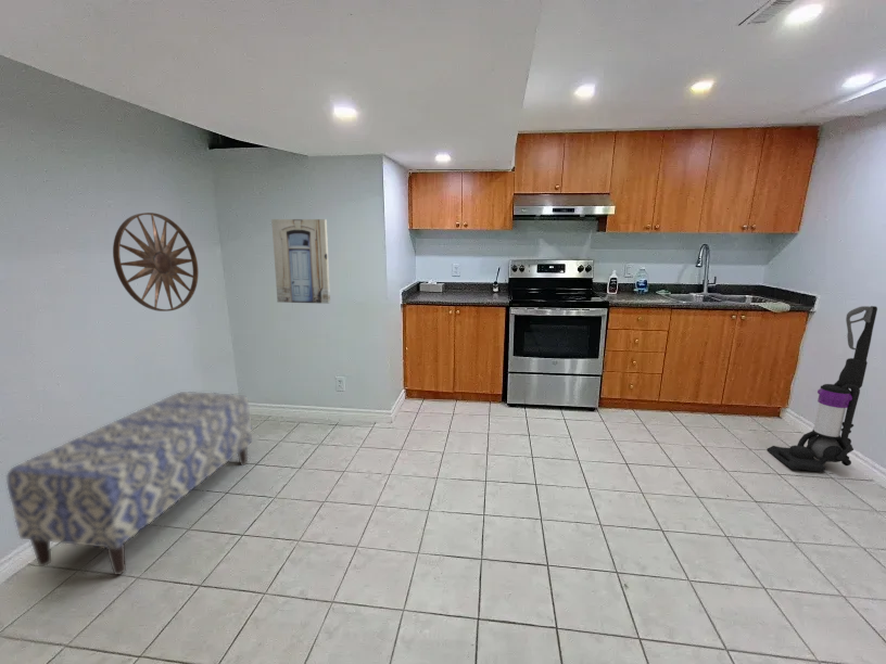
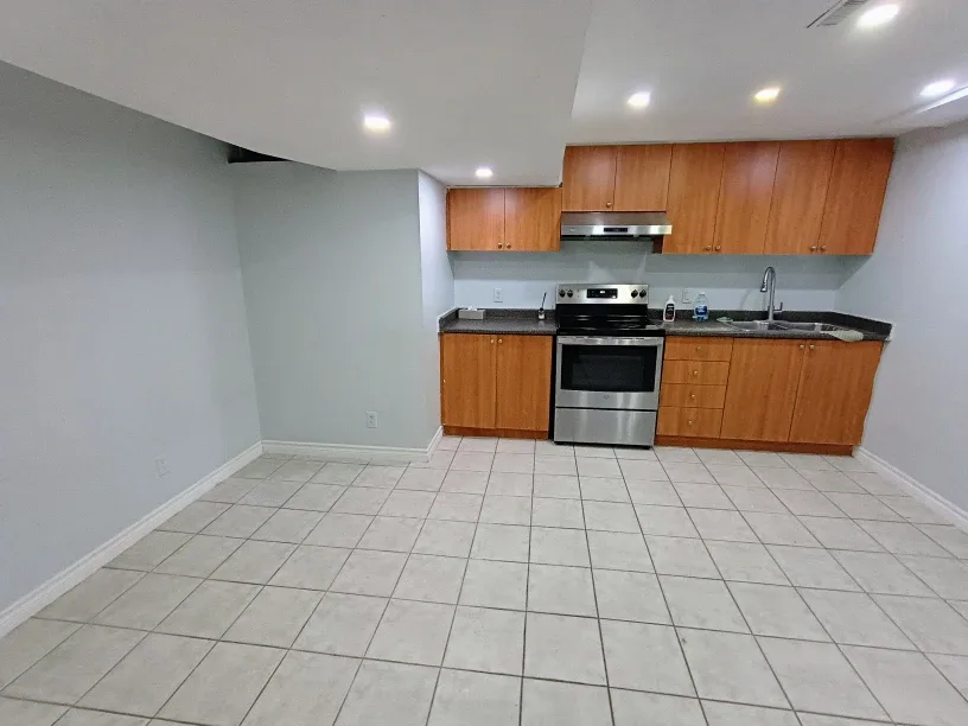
- wall art (301, 261)
- wall art (160, 263)
- bench (157, 465)
- vacuum cleaner (828, 387)
